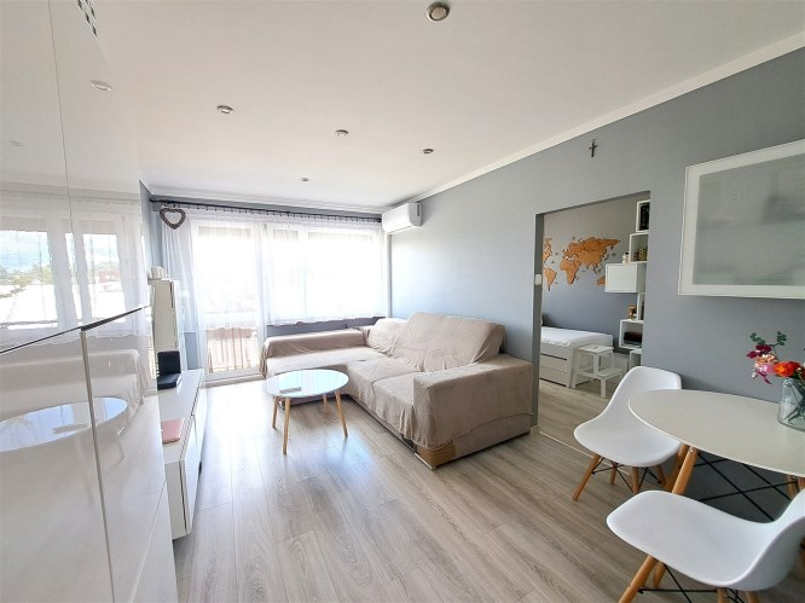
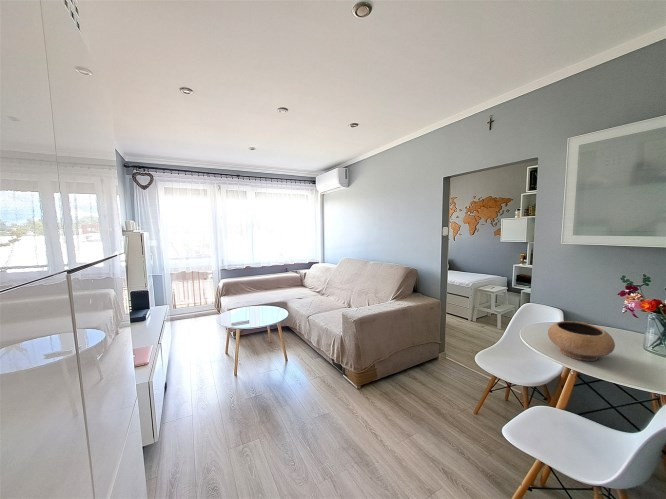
+ bowl (579, 340)
